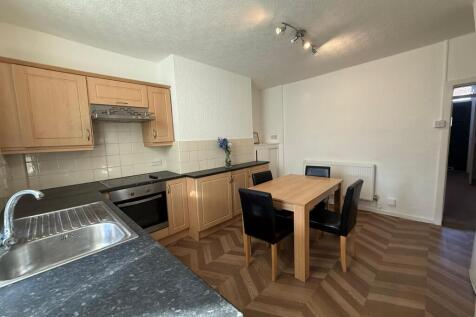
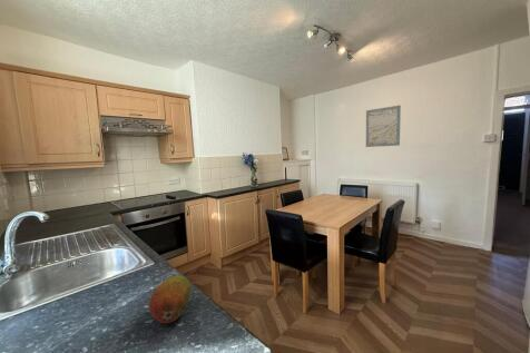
+ fruit (171, 296)
+ wall art (382, 127)
